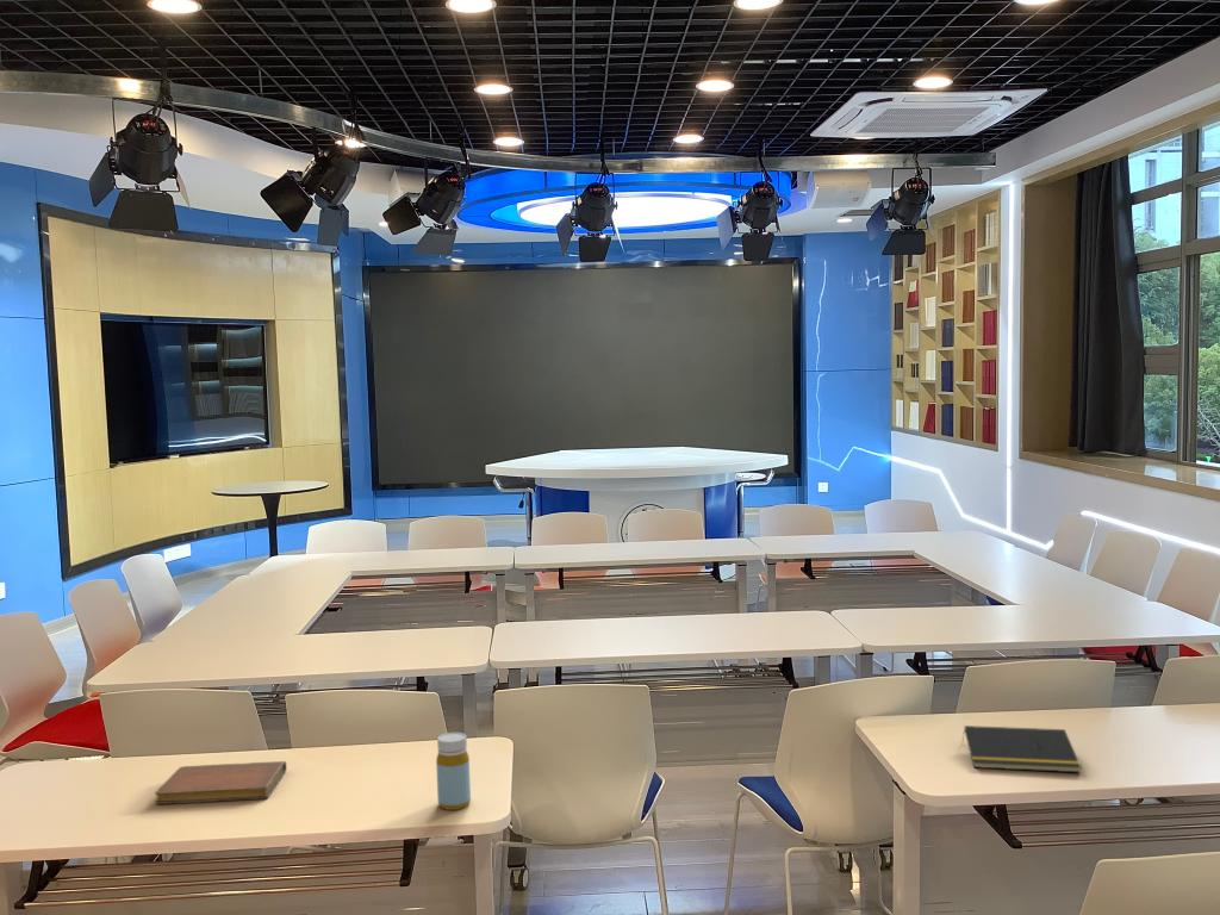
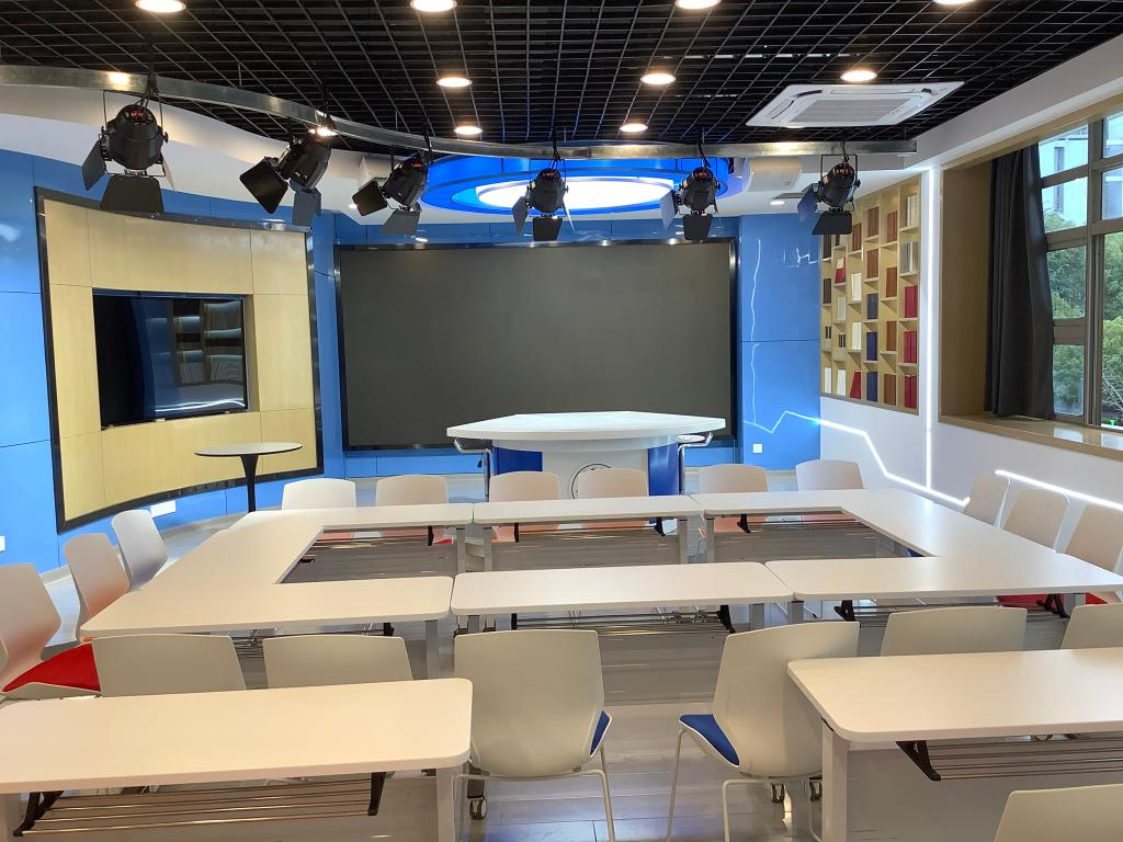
- notepad (1020, 747)
- notebook (223, 780)
- bottle (453, 771)
